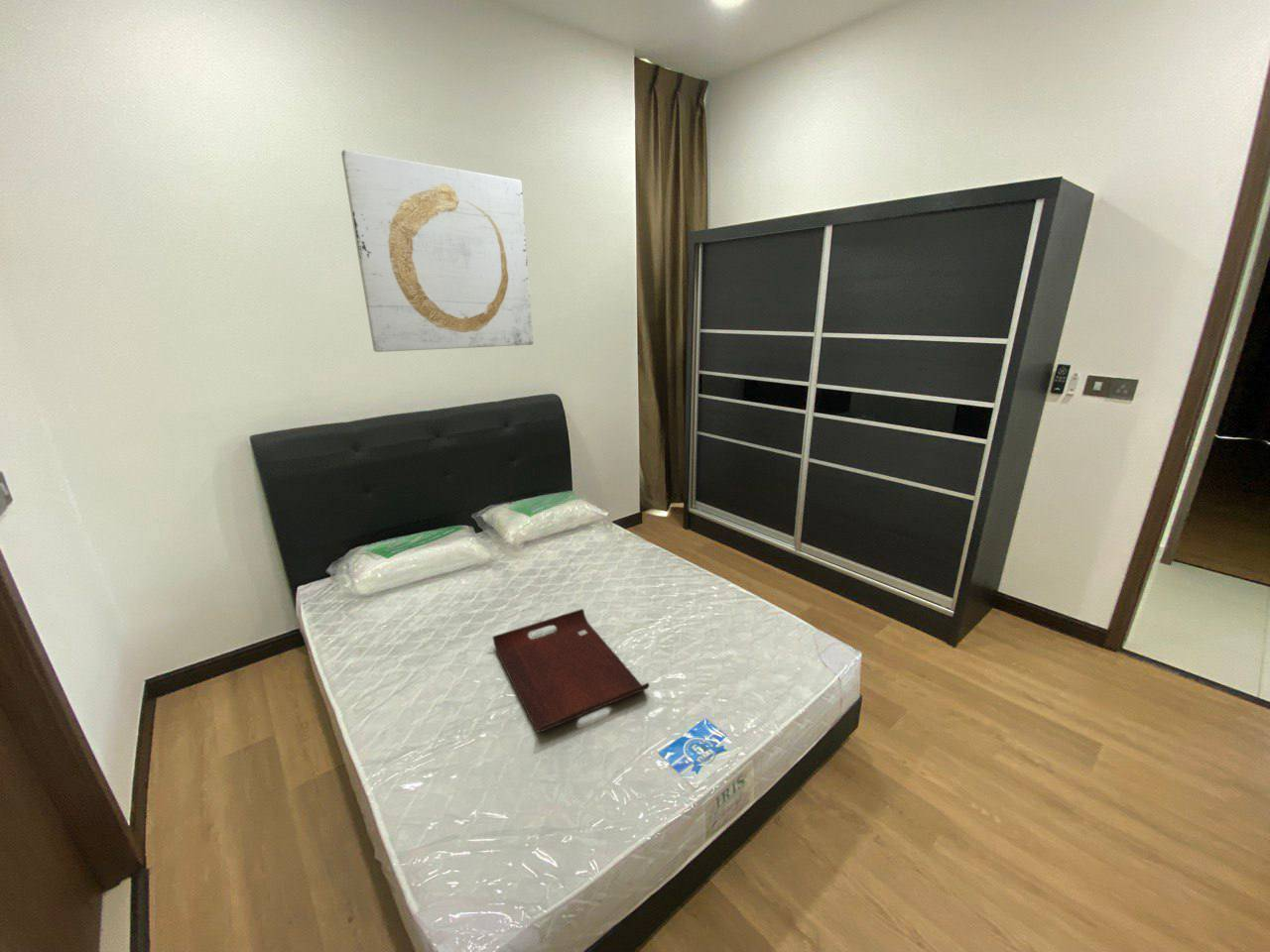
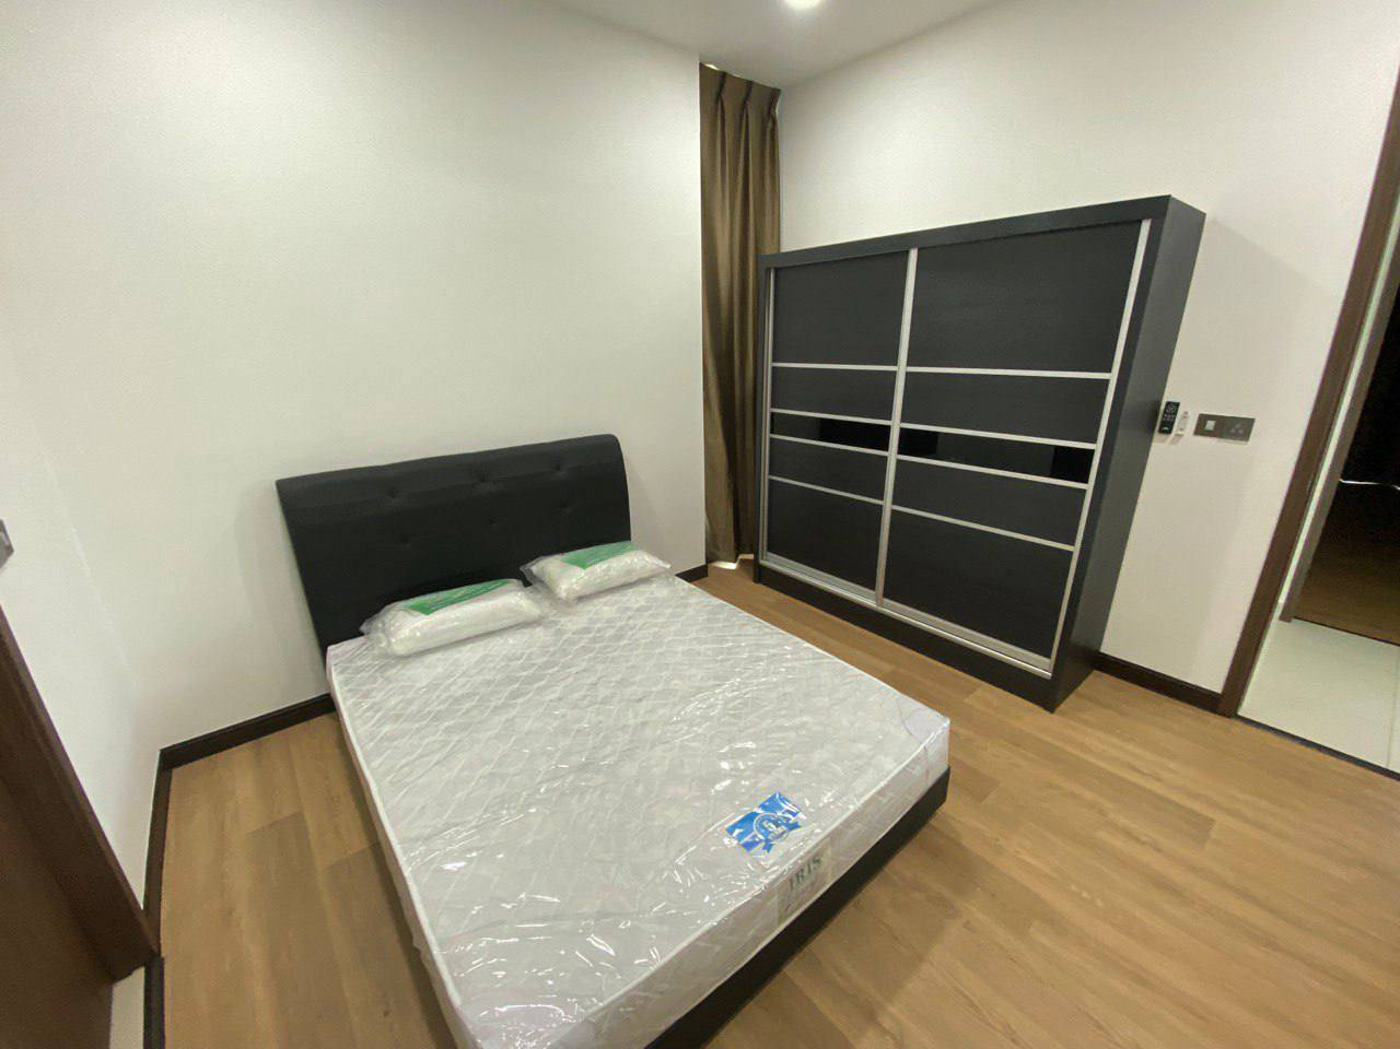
- wall art (450, 262)
- serving tray (566, 663)
